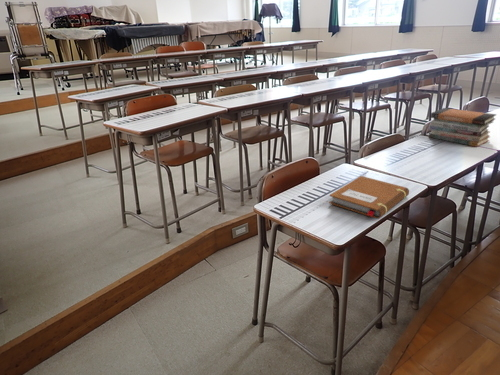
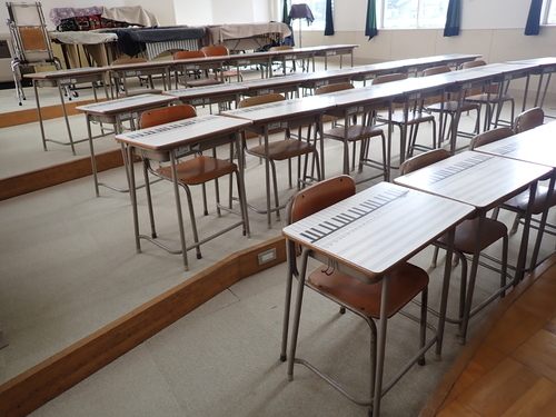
- book stack (459, 126)
- notebook (369, 196)
